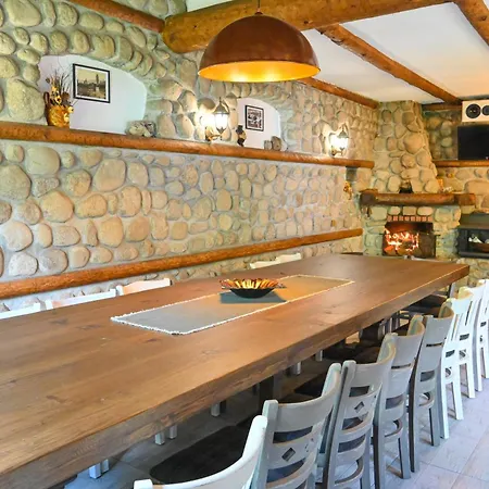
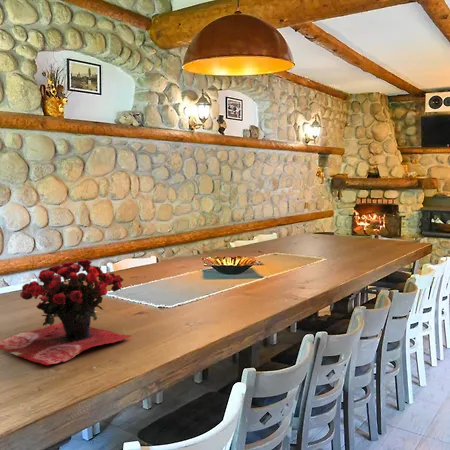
+ flower arrangement (59, 303)
